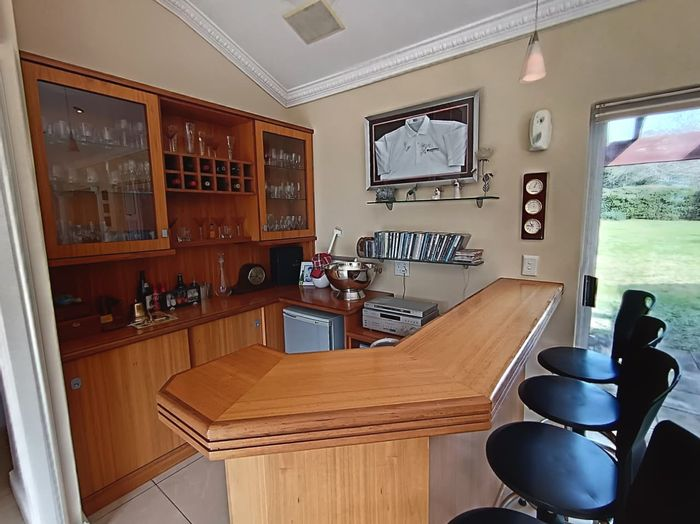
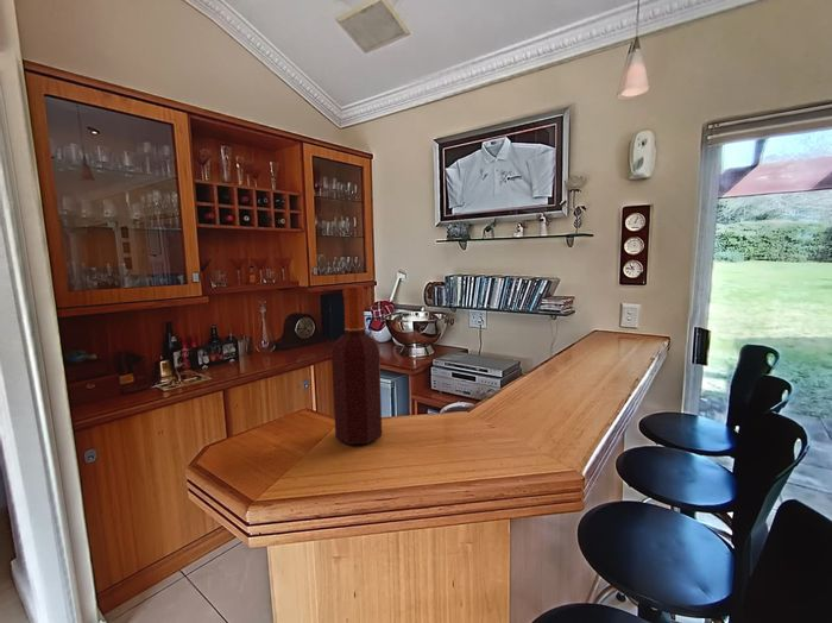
+ bottle (357, 363)
